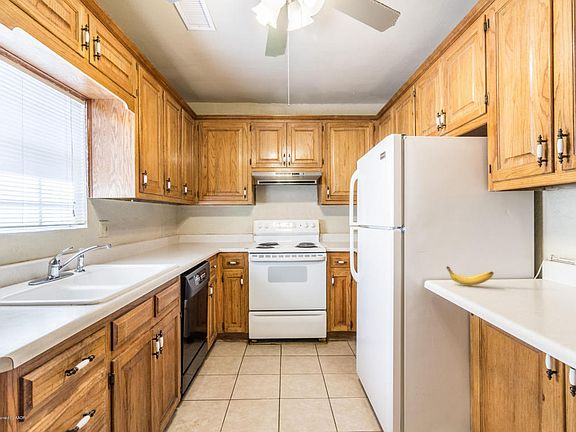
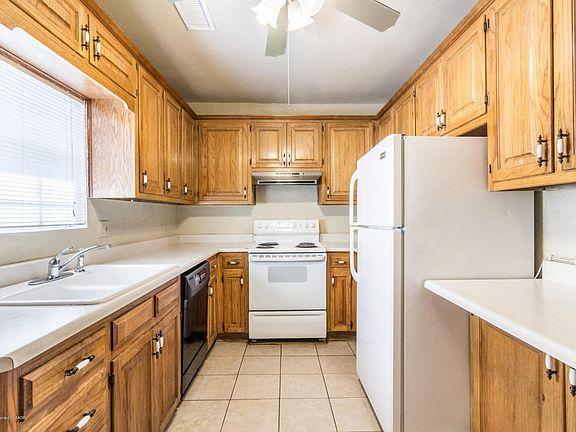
- banana (469, 277)
